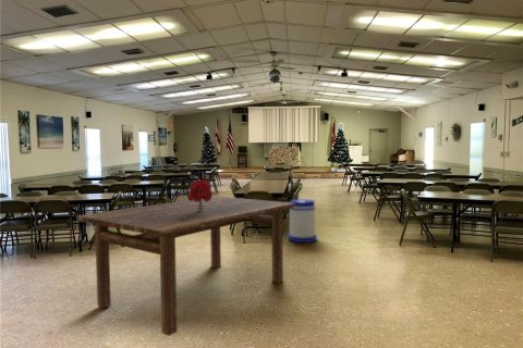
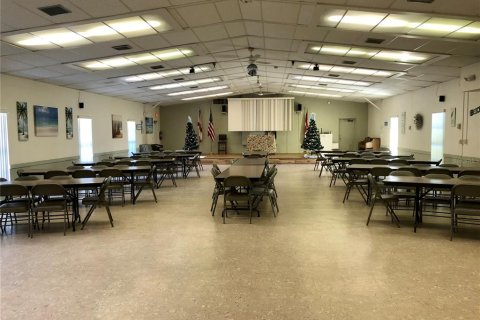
- trash can (302, 220)
- dining table (211, 250)
- bouquet (199, 195)
